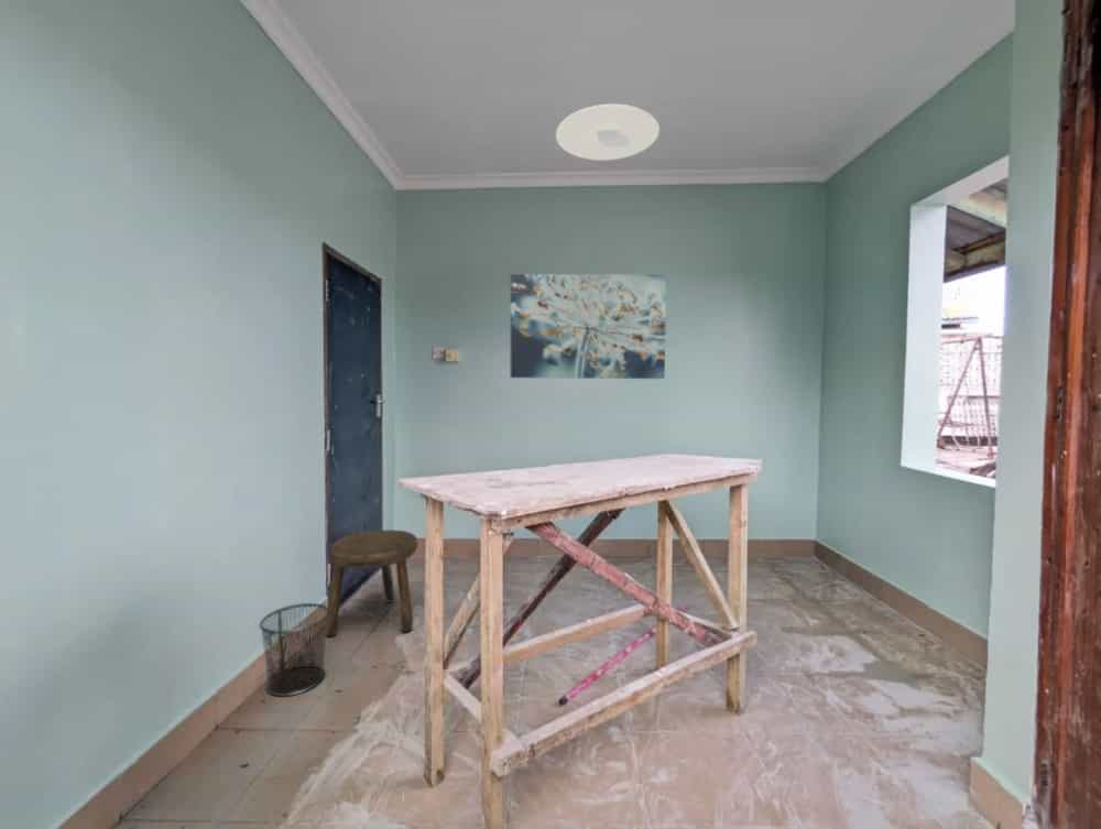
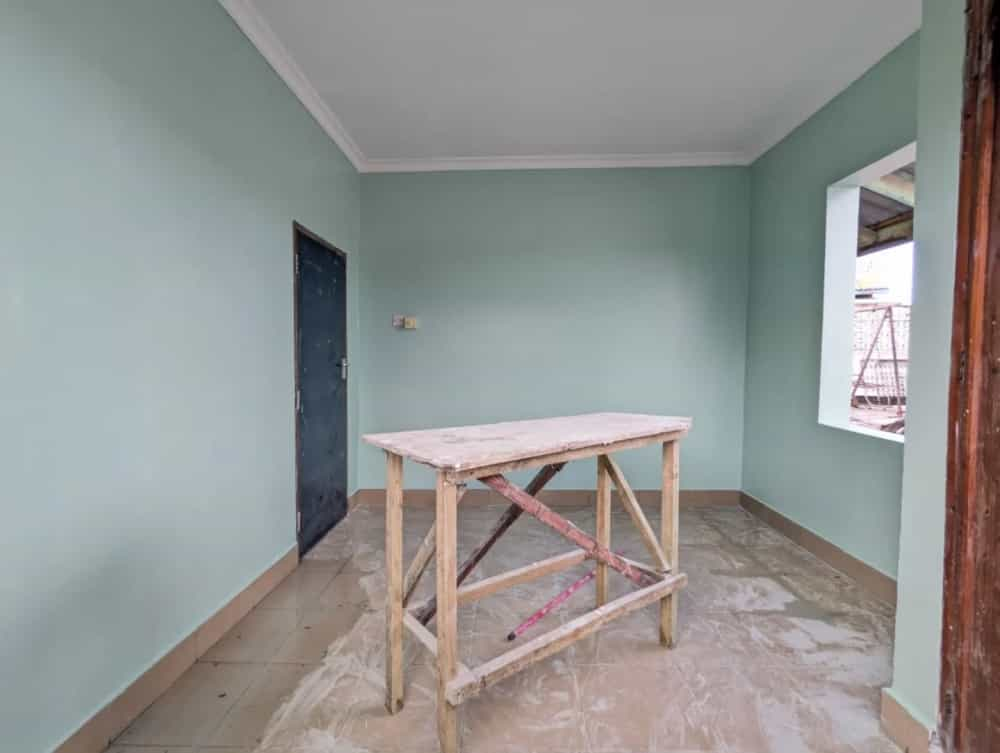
- wall art (587, 326)
- stool (382, 578)
- ceiling light (607, 130)
- waste bin (295, 647)
